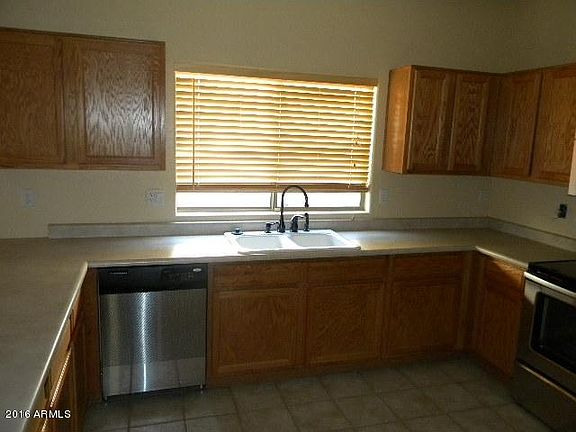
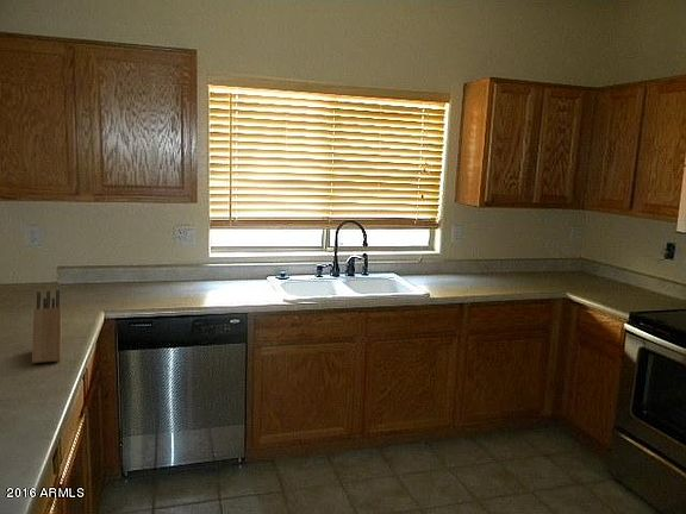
+ knife block (46, 324)
